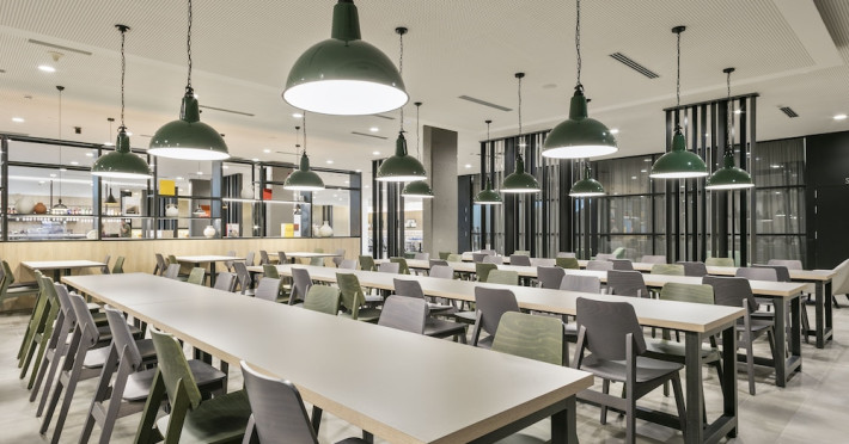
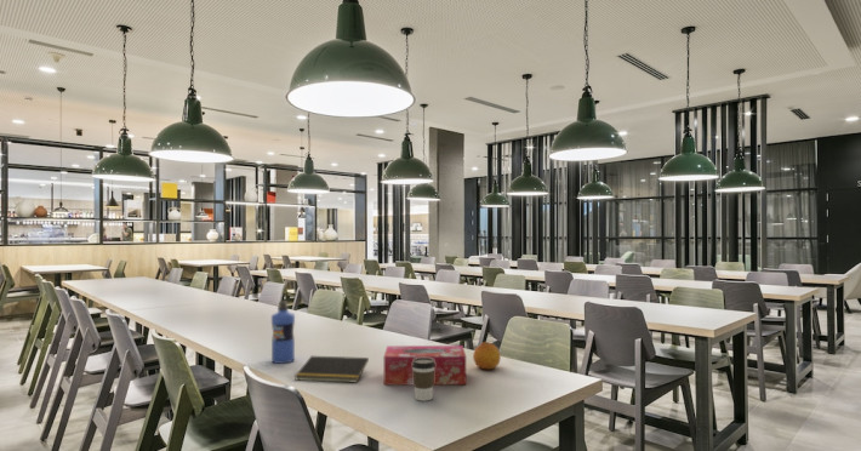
+ tissue box (424, 356)
+ fruit (486, 354)
+ notepad (332, 367)
+ coffee cup (423, 378)
+ water bottle (283, 330)
